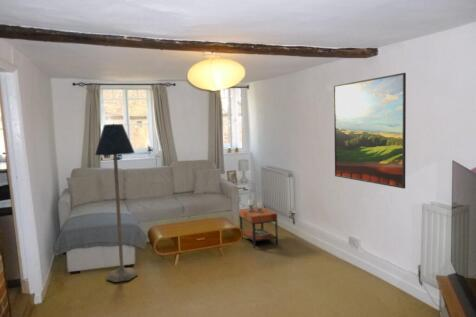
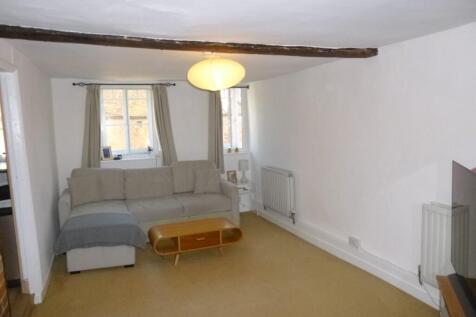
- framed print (365, 131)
- side table (257, 220)
- floor lamp (118, 201)
